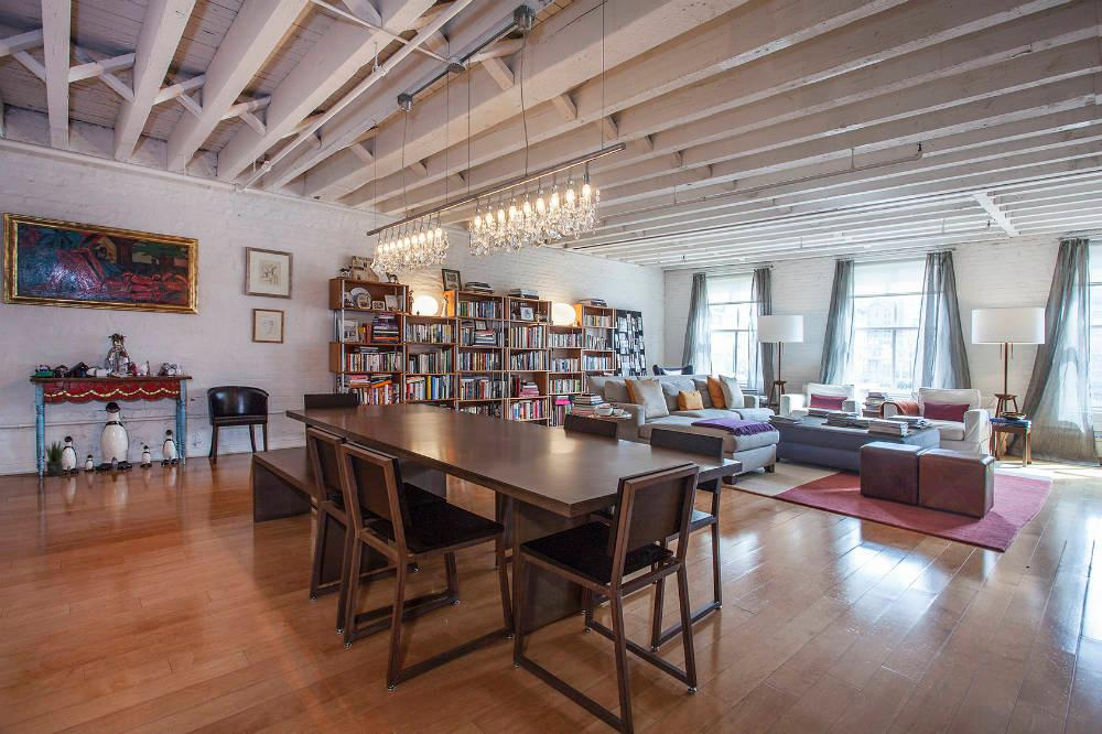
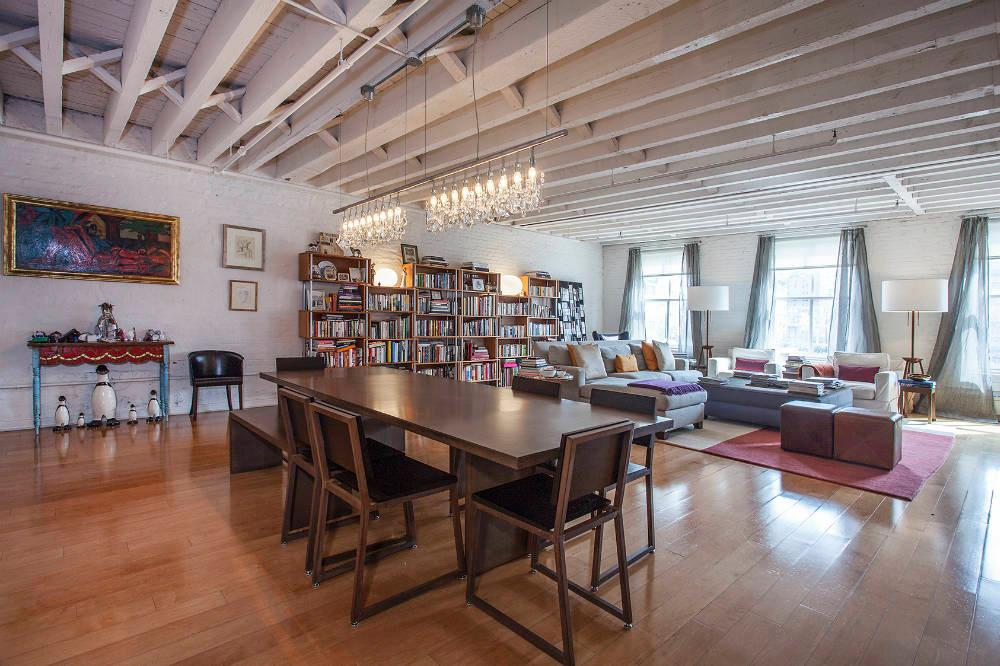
- potted plant (55, 457)
